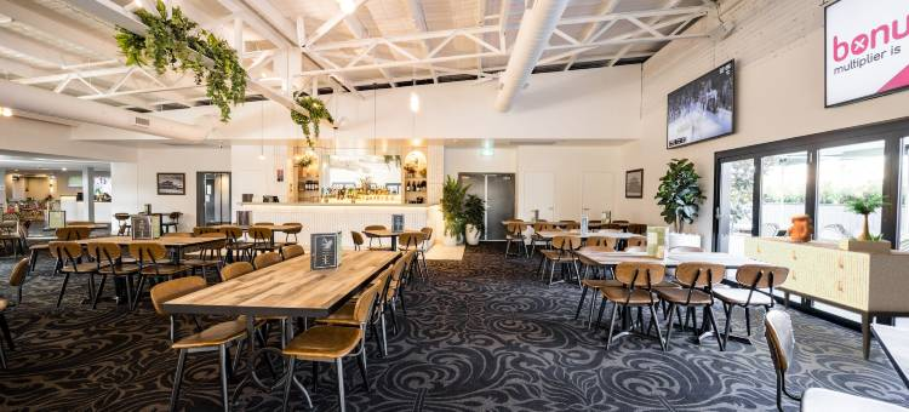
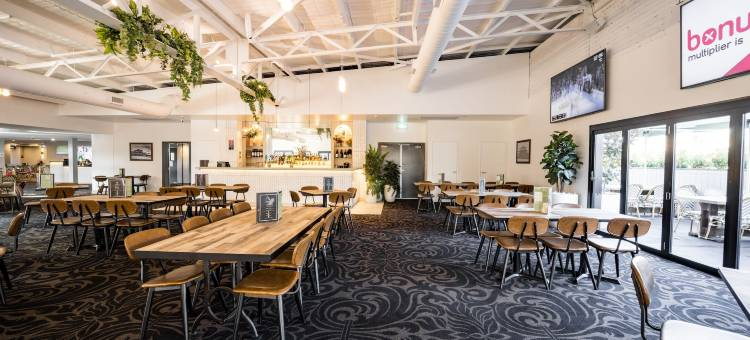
- potted plant (867, 222)
- vessel (802, 228)
- sideboard (819, 286)
